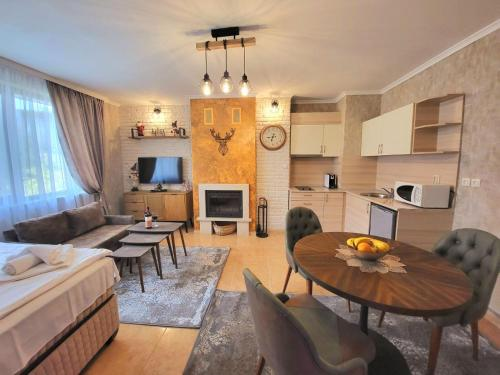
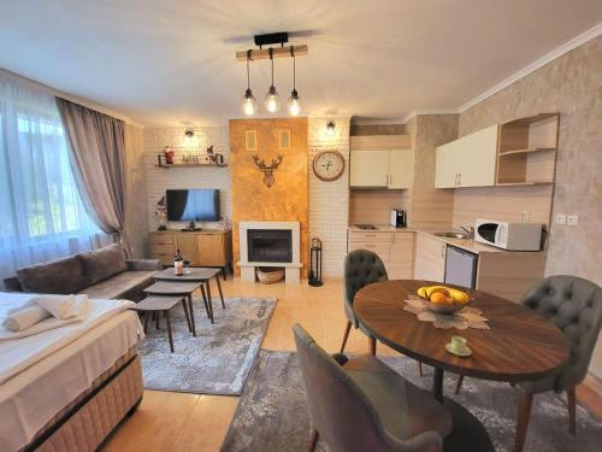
+ chinaware (458, 345)
